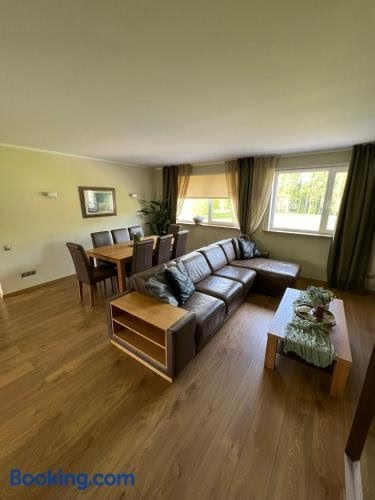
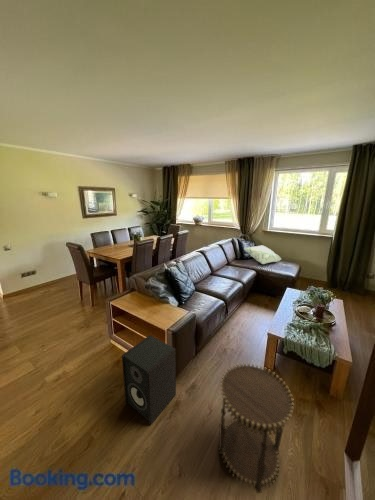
+ speaker (150, 376)
+ side table (251, 421)
+ decorative pillow (262, 254)
